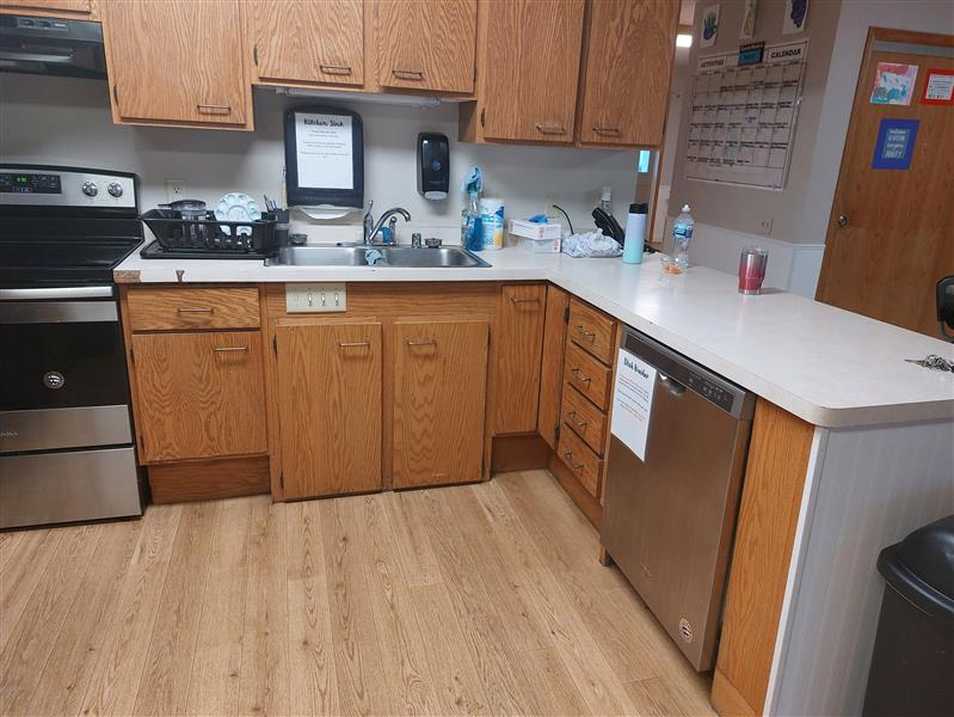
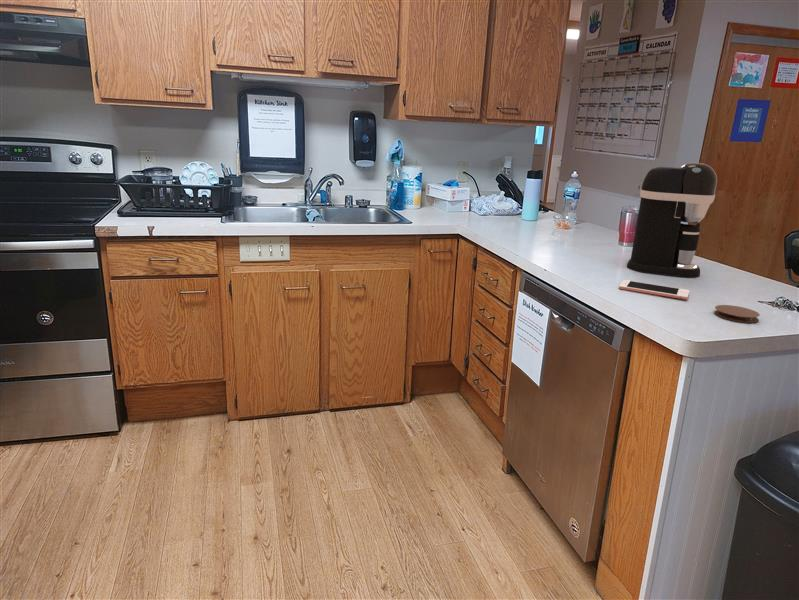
+ coffee maker (672, 217)
+ cell phone (653, 289)
+ coaster (736, 313)
